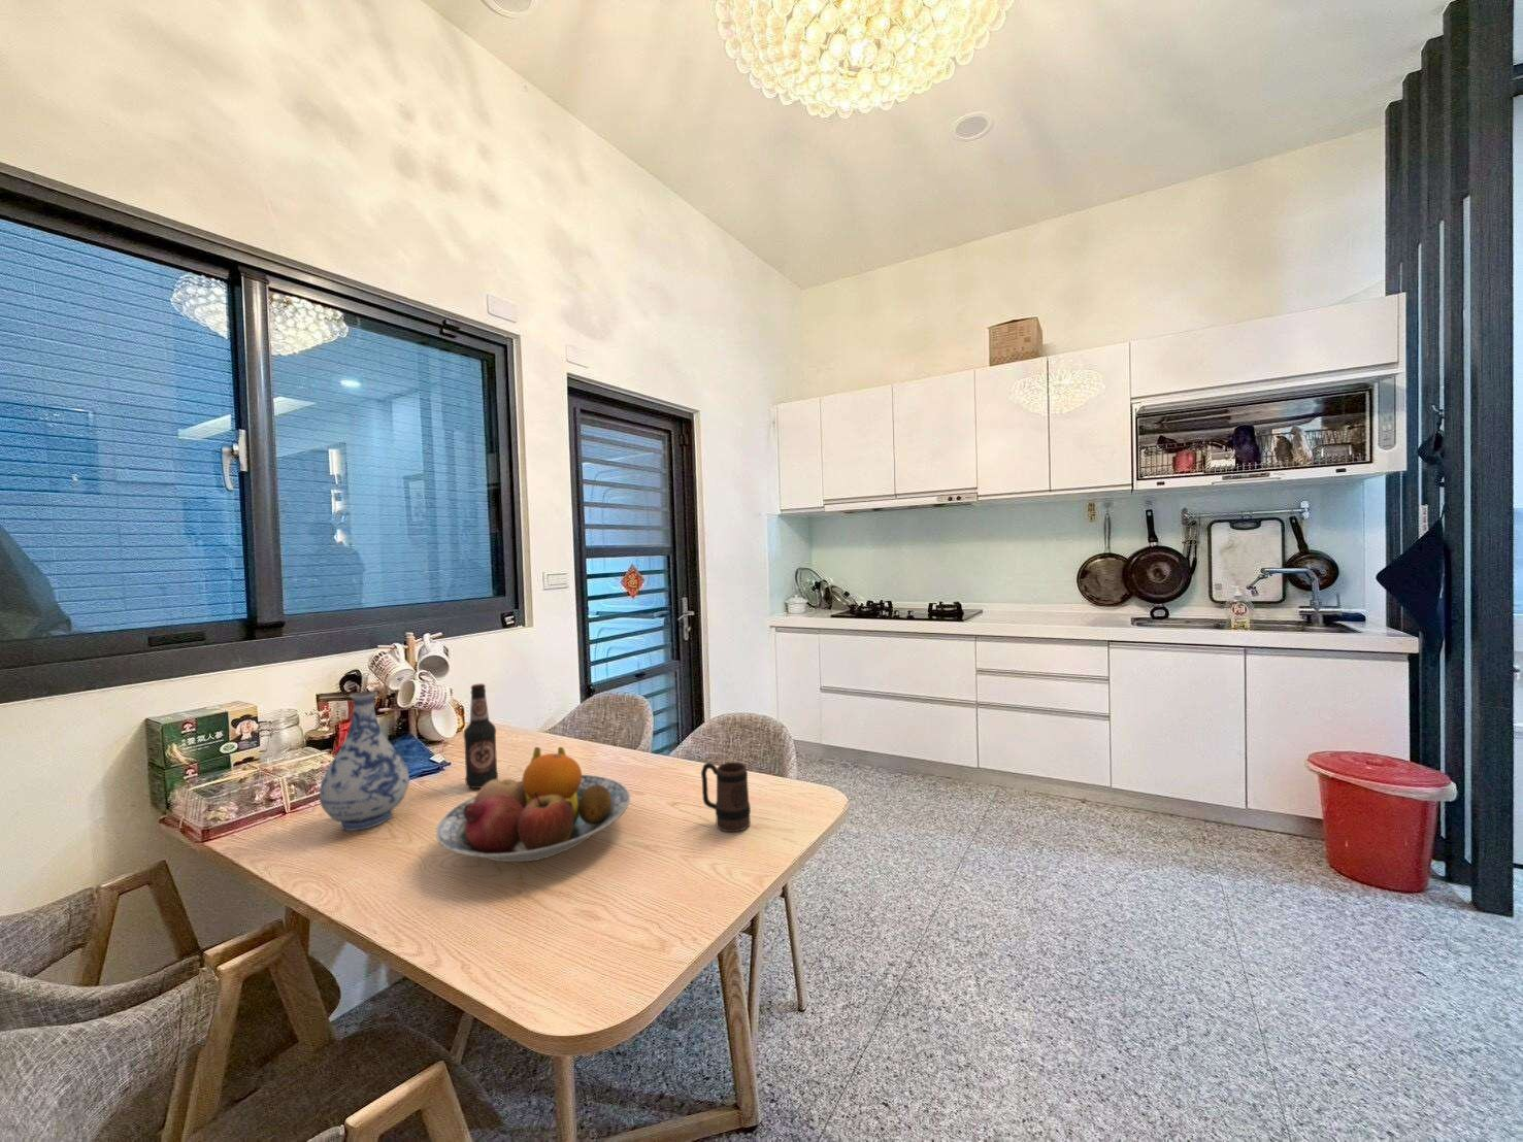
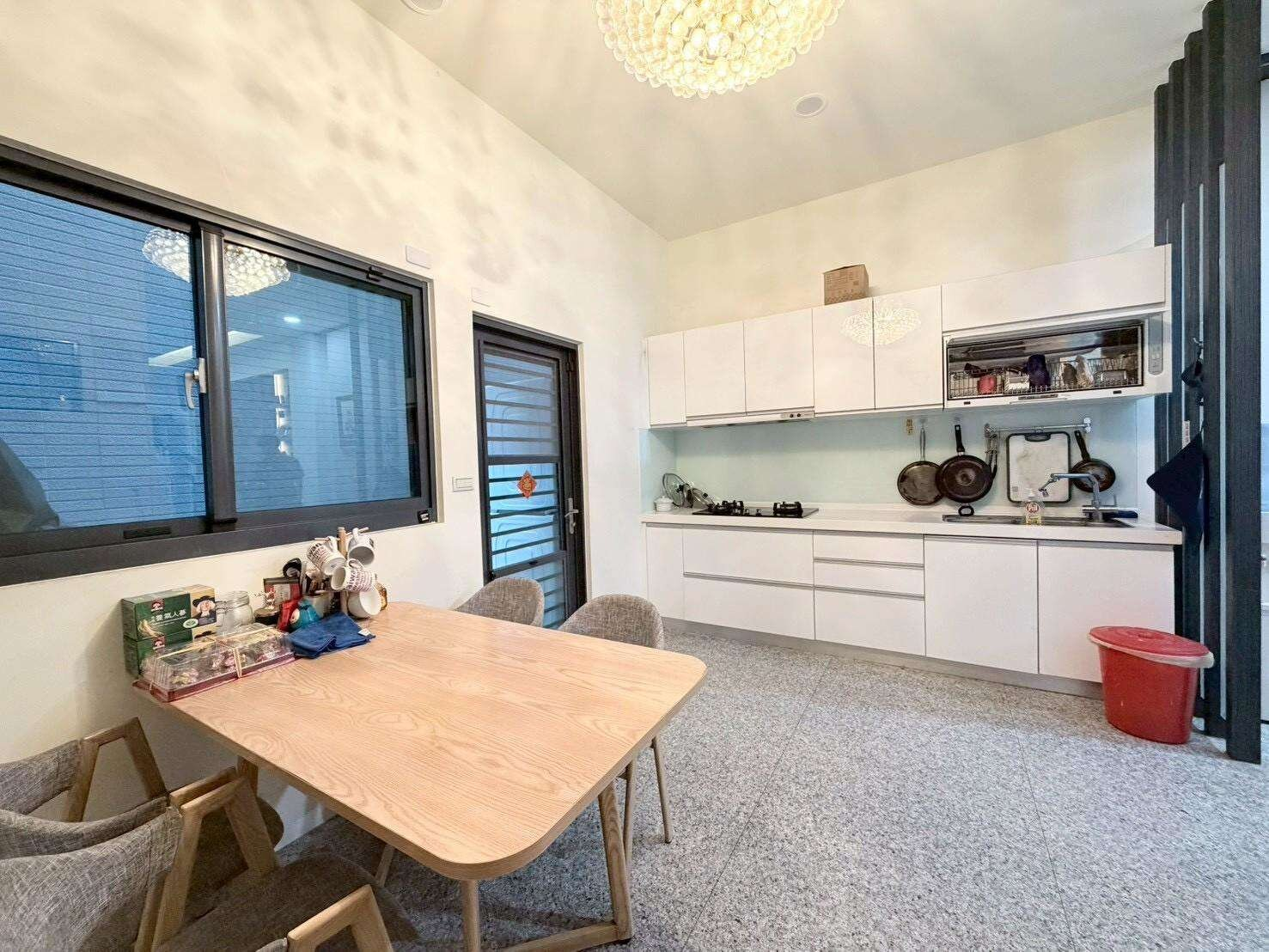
- vase (364, 757)
- mug (725, 794)
- bottle (480, 734)
- fruit bowl (538, 801)
